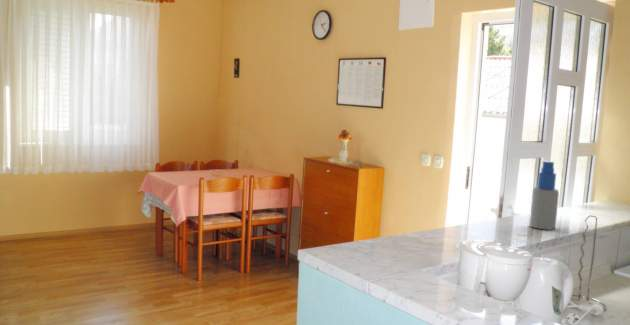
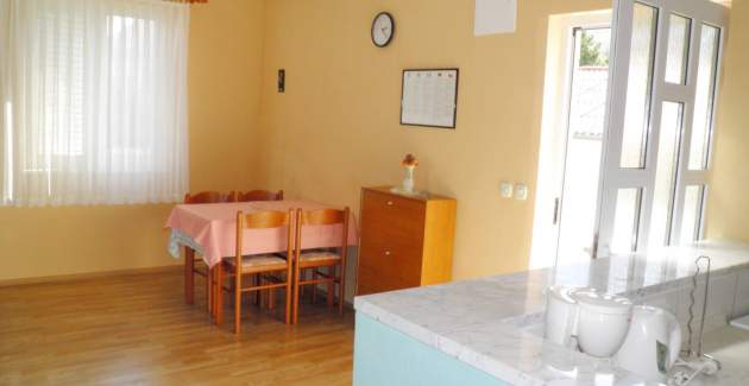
- spray bottle (545, 194)
